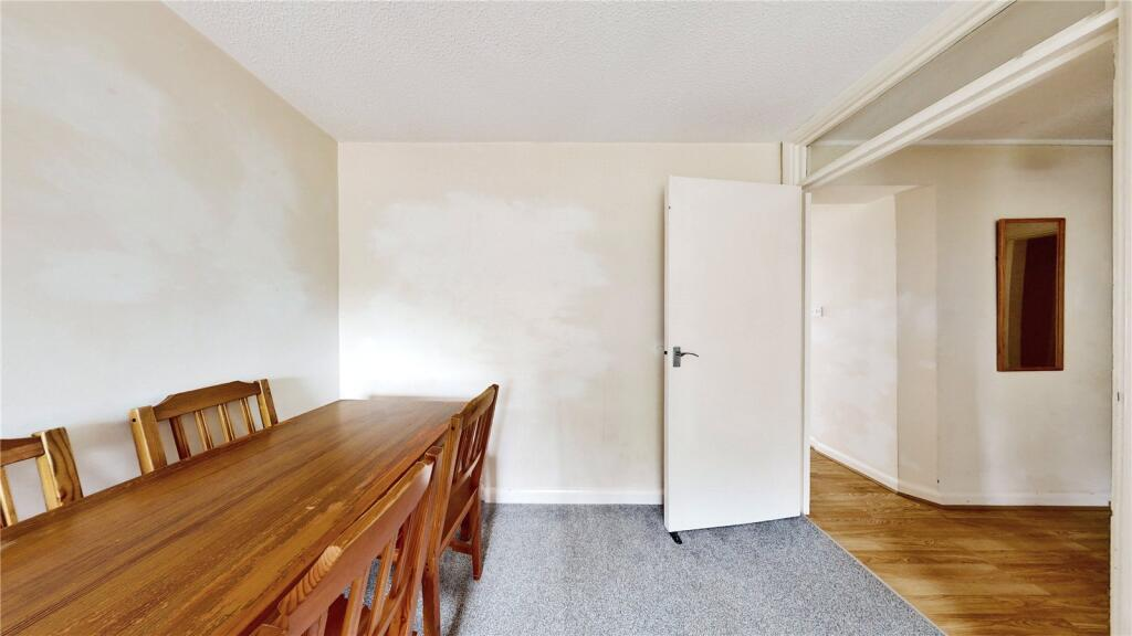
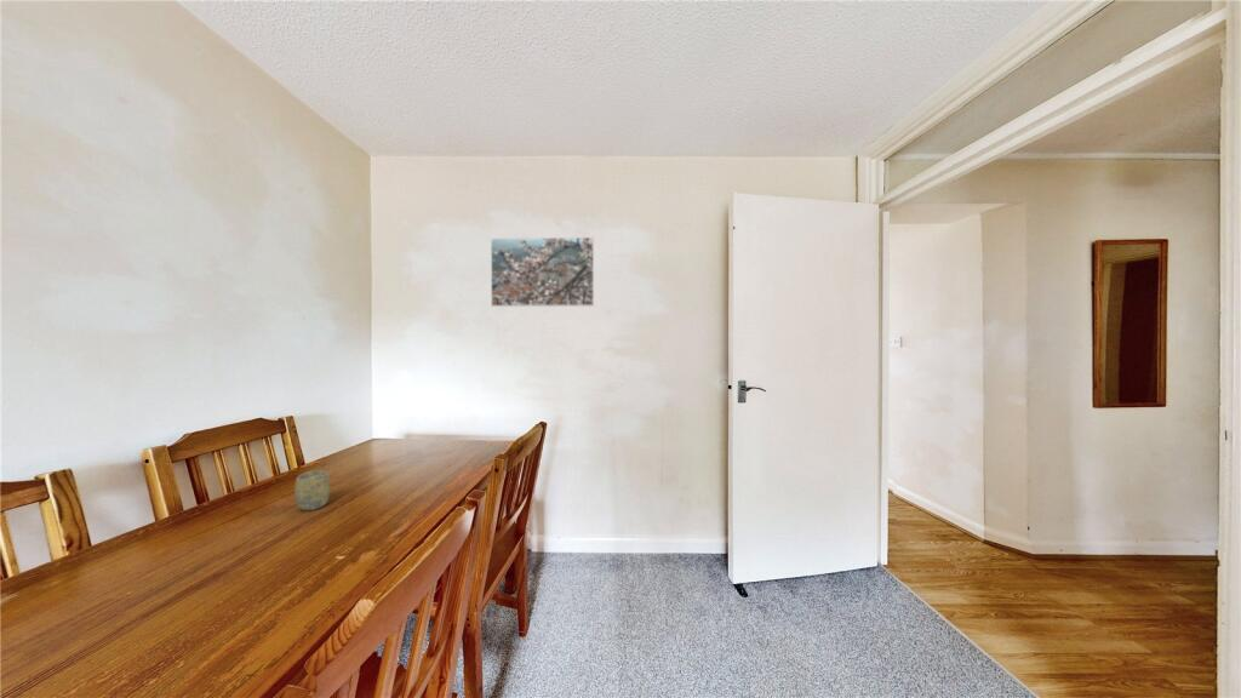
+ cup (313, 490)
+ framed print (542, 271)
